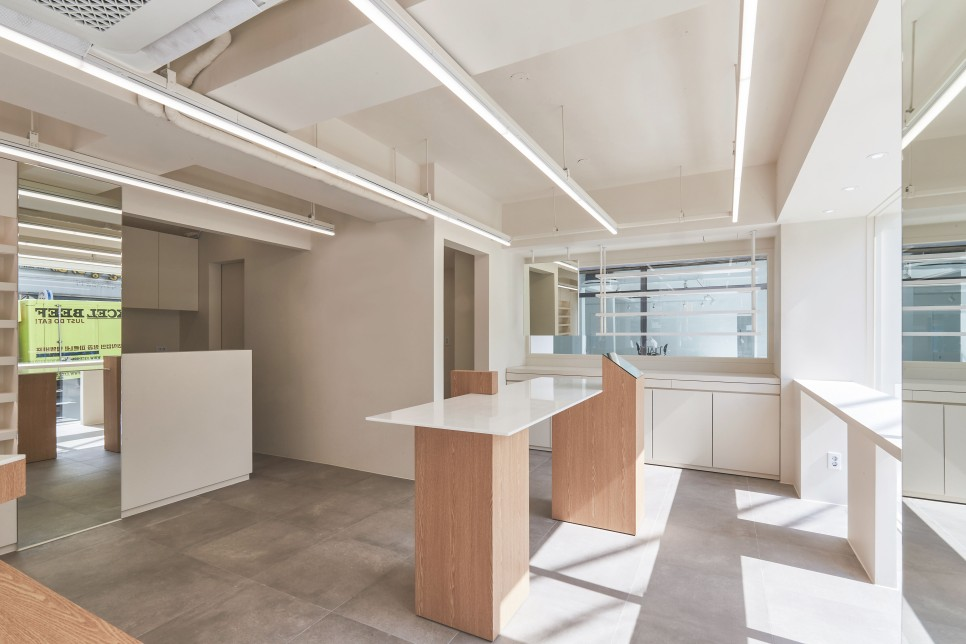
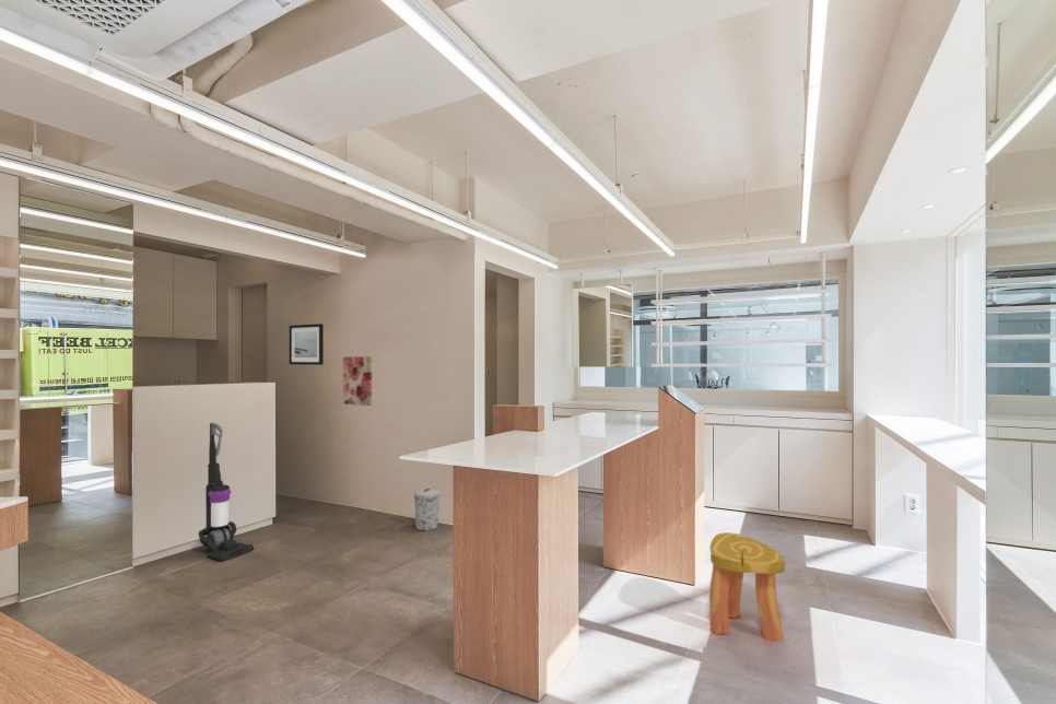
+ wall art (356, 380)
+ vacuum cleaner (222, 488)
+ stool (741, 588)
+ trash can (426, 507)
+ wall art (305, 344)
